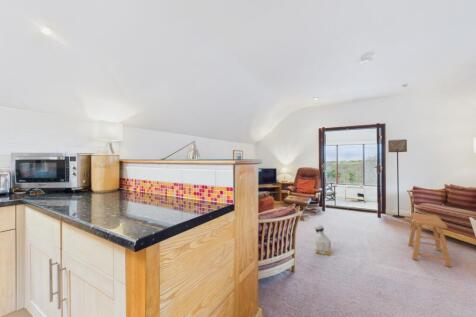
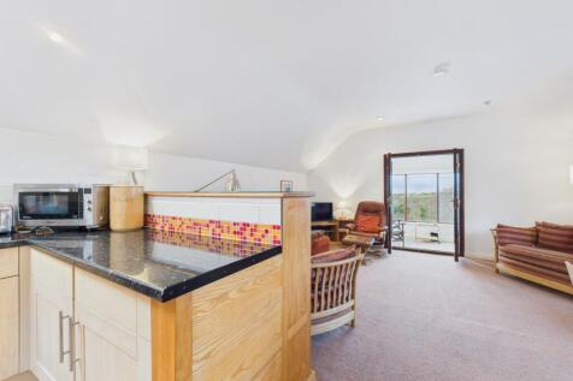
- stool (427, 237)
- floor lamp (397, 178)
- bag (322, 238)
